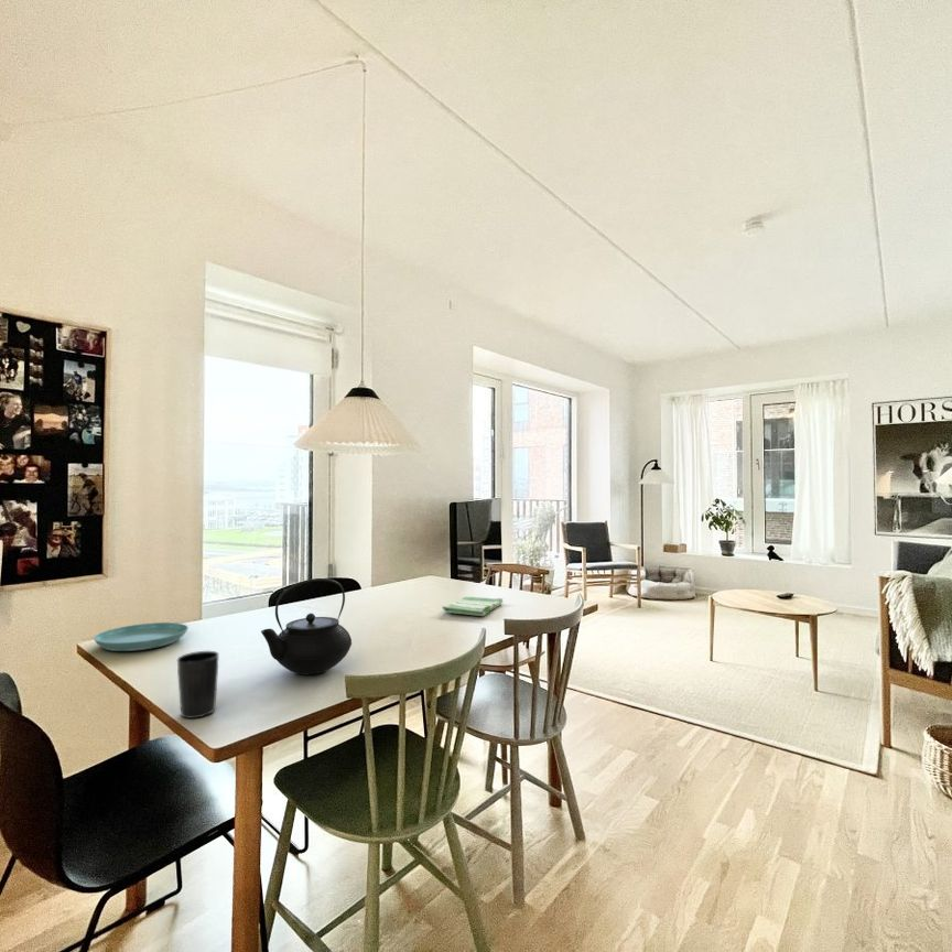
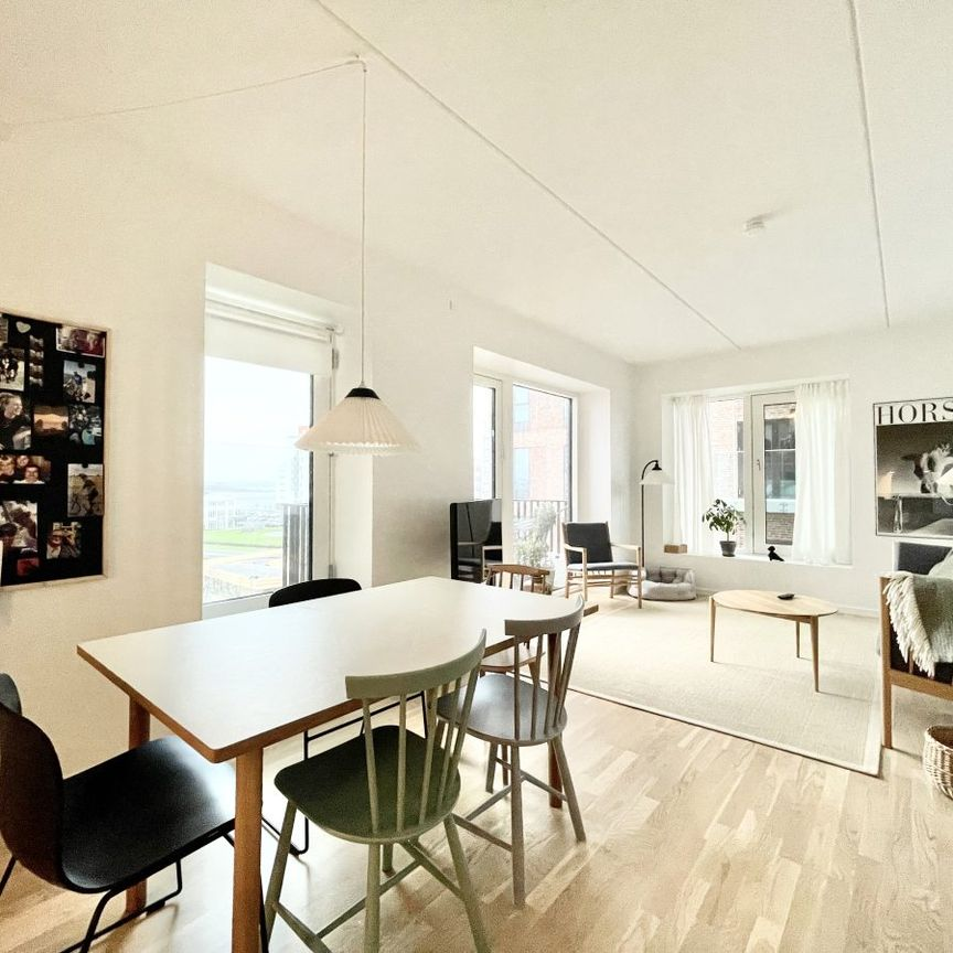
- cup (197, 684)
- saucer (142, 637)
- teapot (306, 626)
- dish towel (473, 604)
